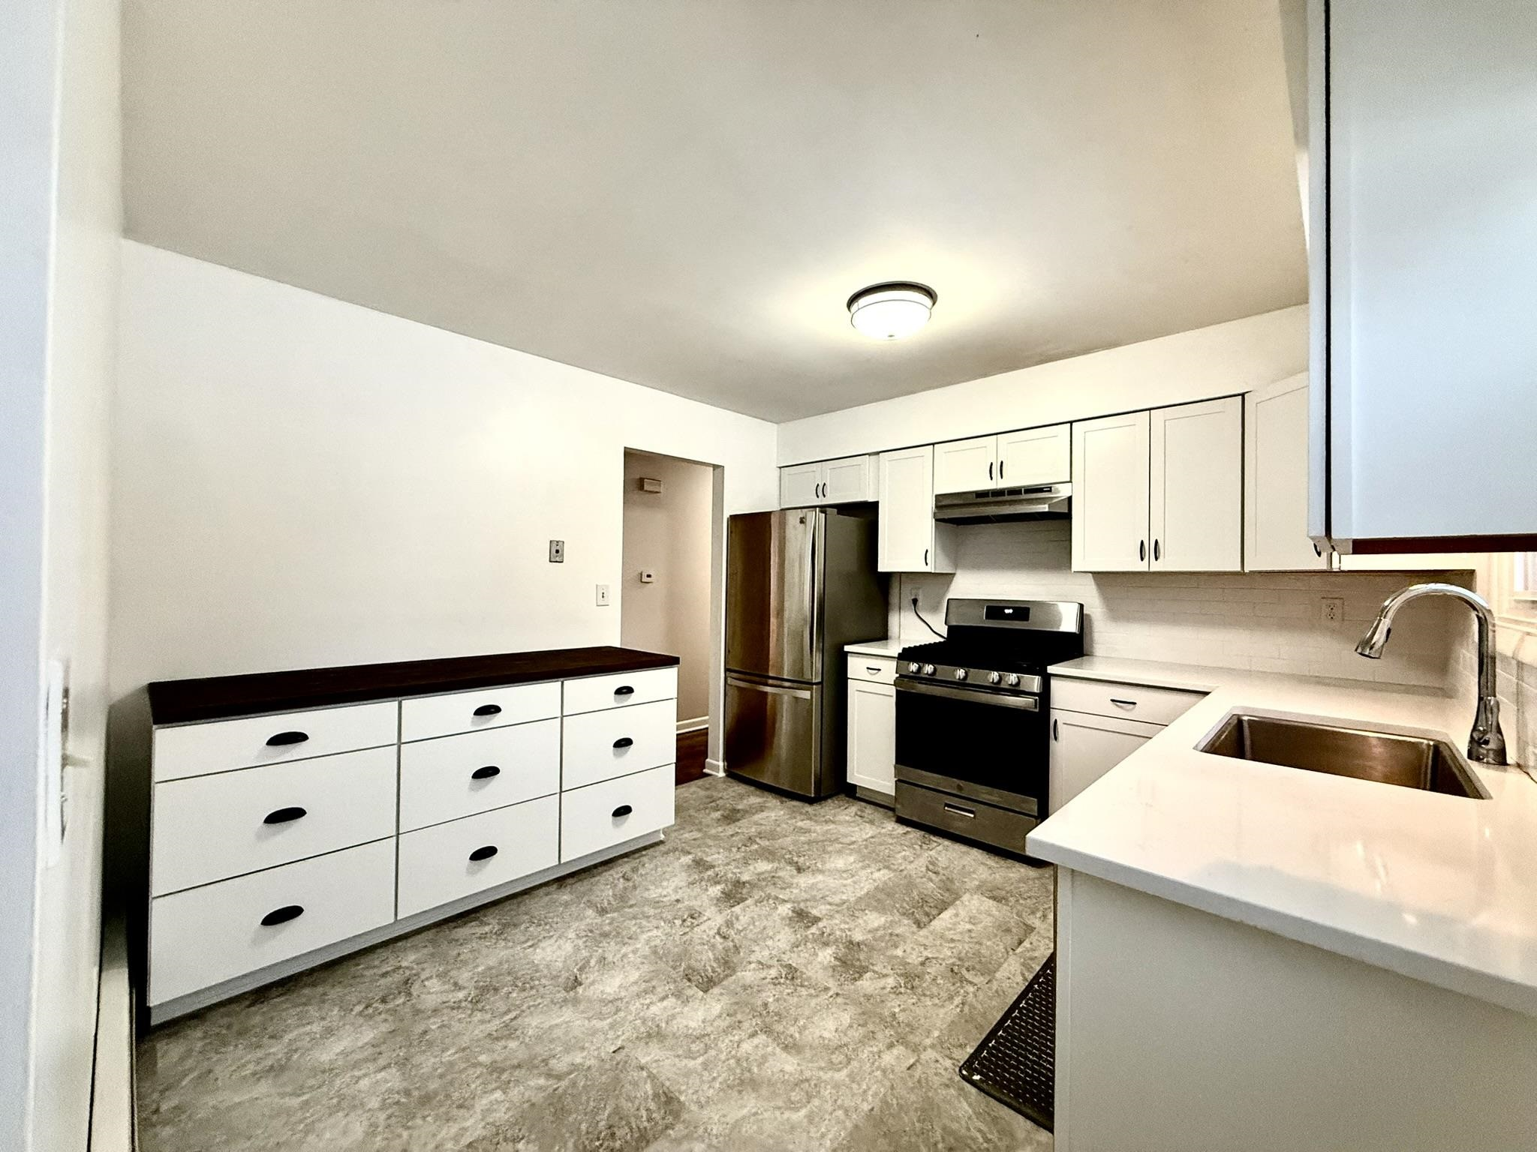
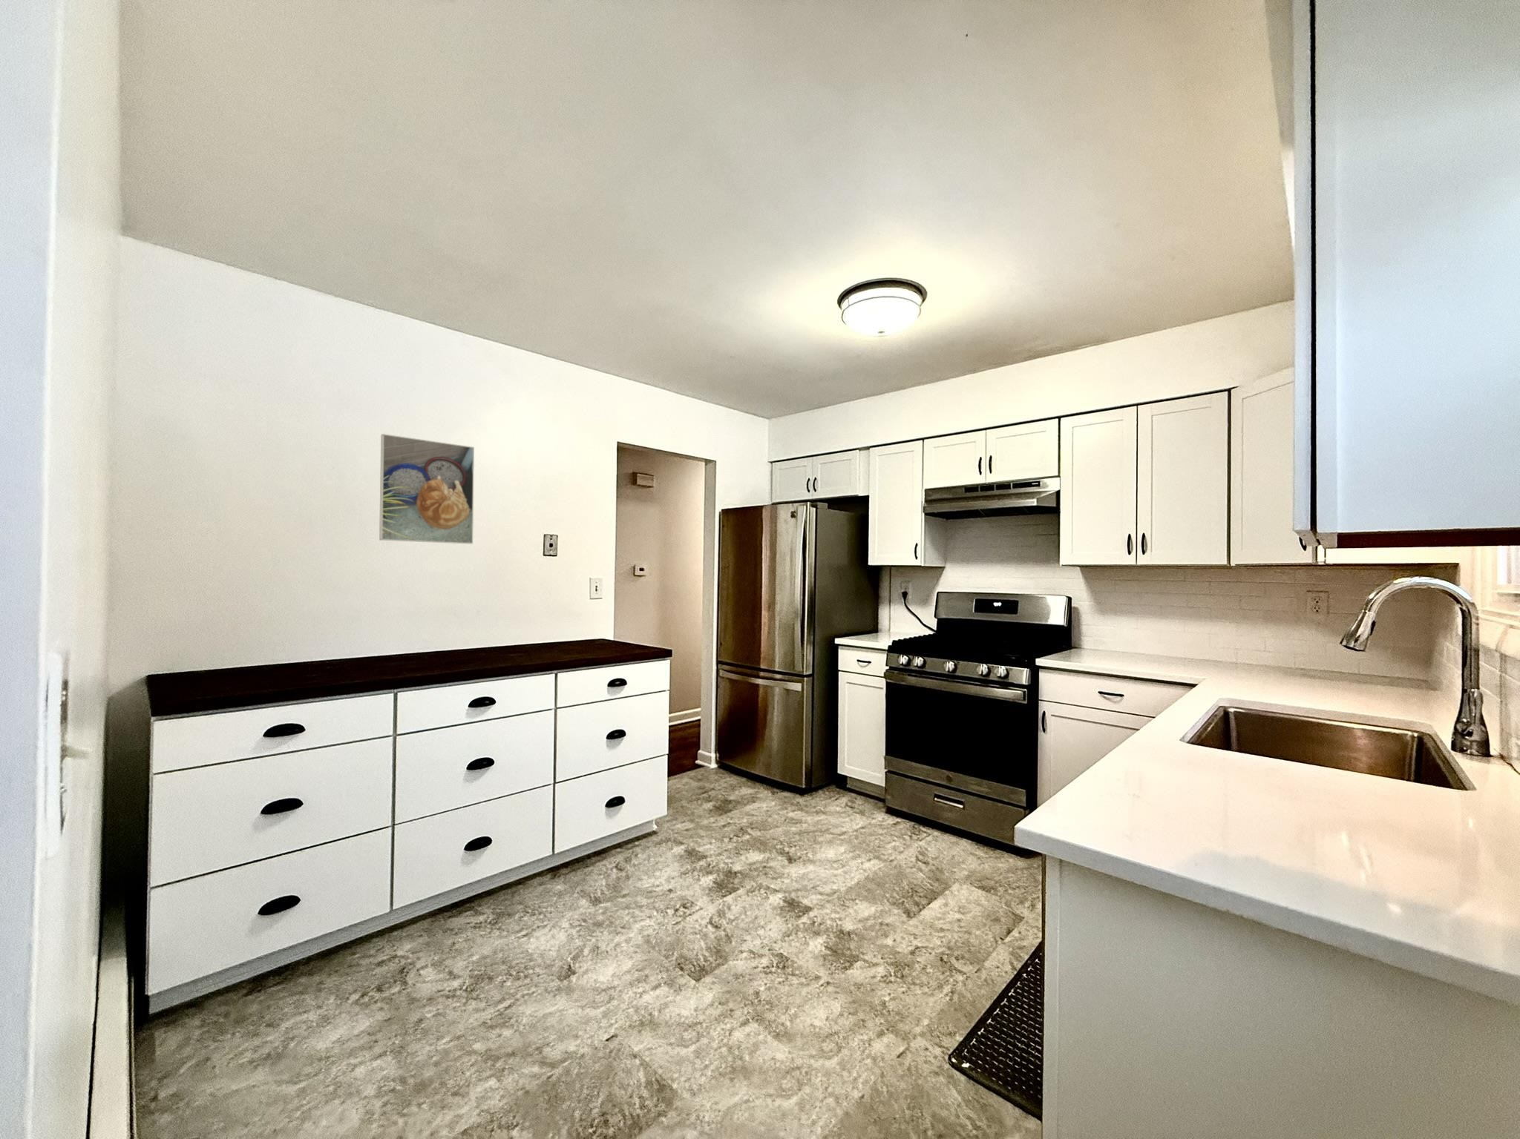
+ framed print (428, 492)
